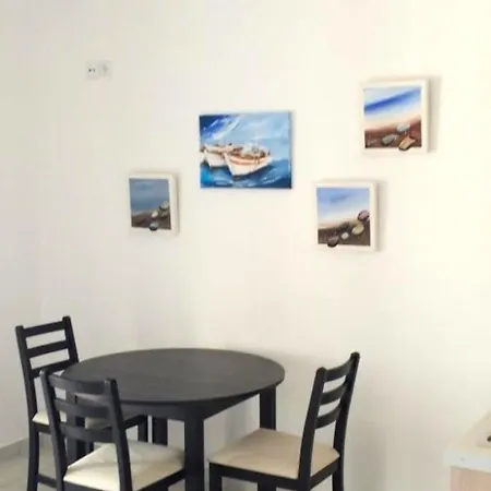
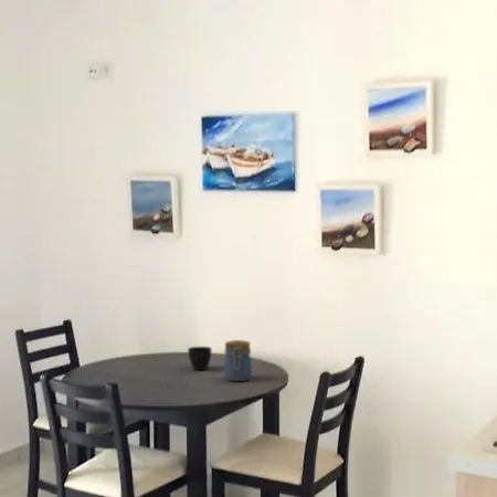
+ cup (199, 358)
+ jar (237, 360)
